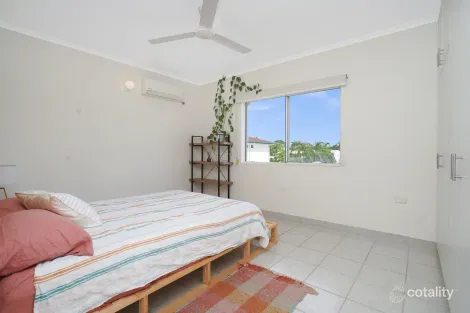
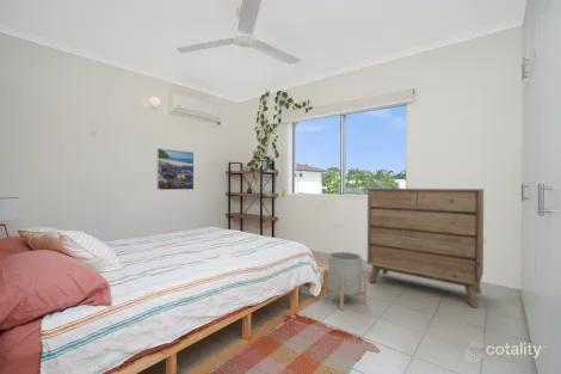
+ dresser (421, 238)
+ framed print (175, 170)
+ planter (344, 278)
